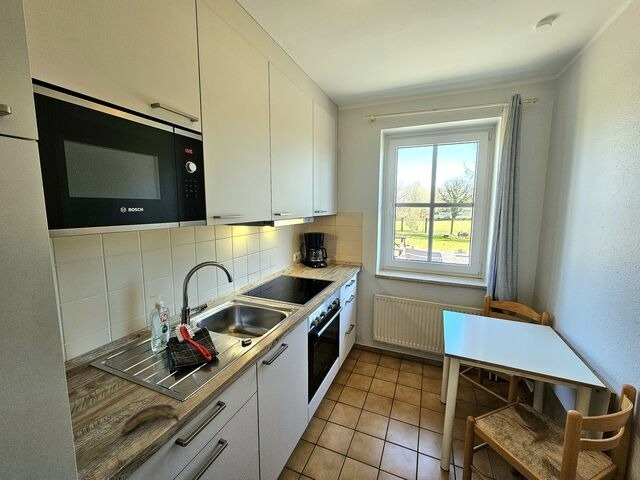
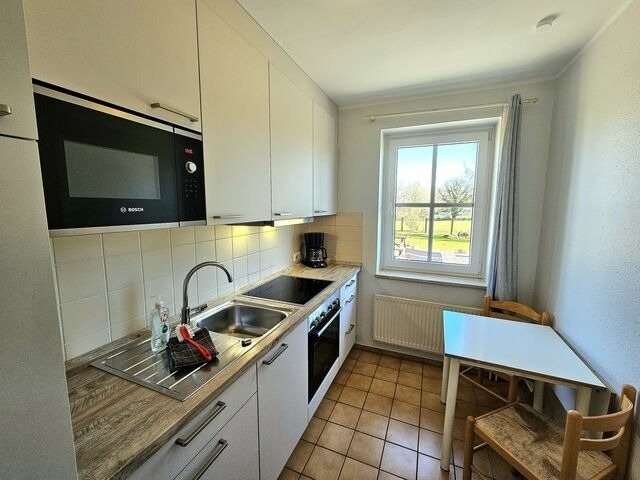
- banana (152, 417)
